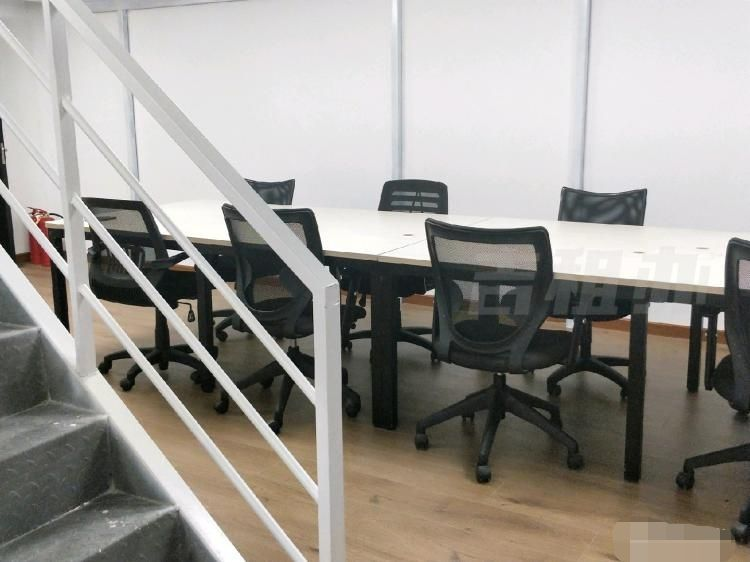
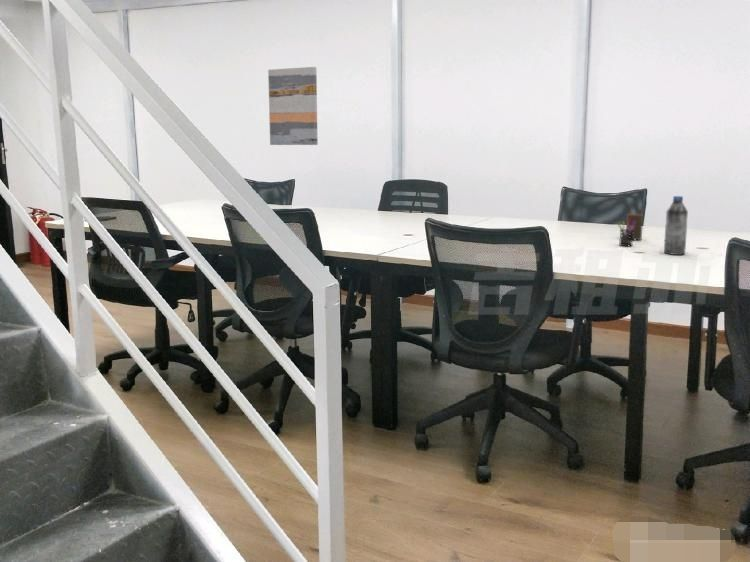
+ pen holder (625, 231)
+ wall art (292, 107)
+ water bottle (676, 225)
+ cup (634, 226)
